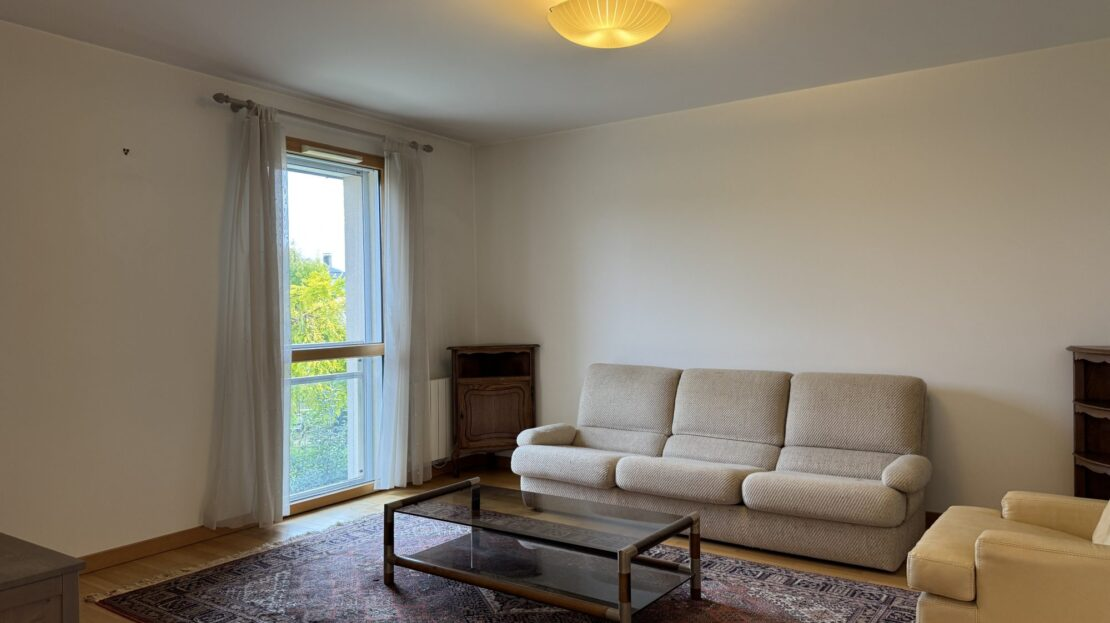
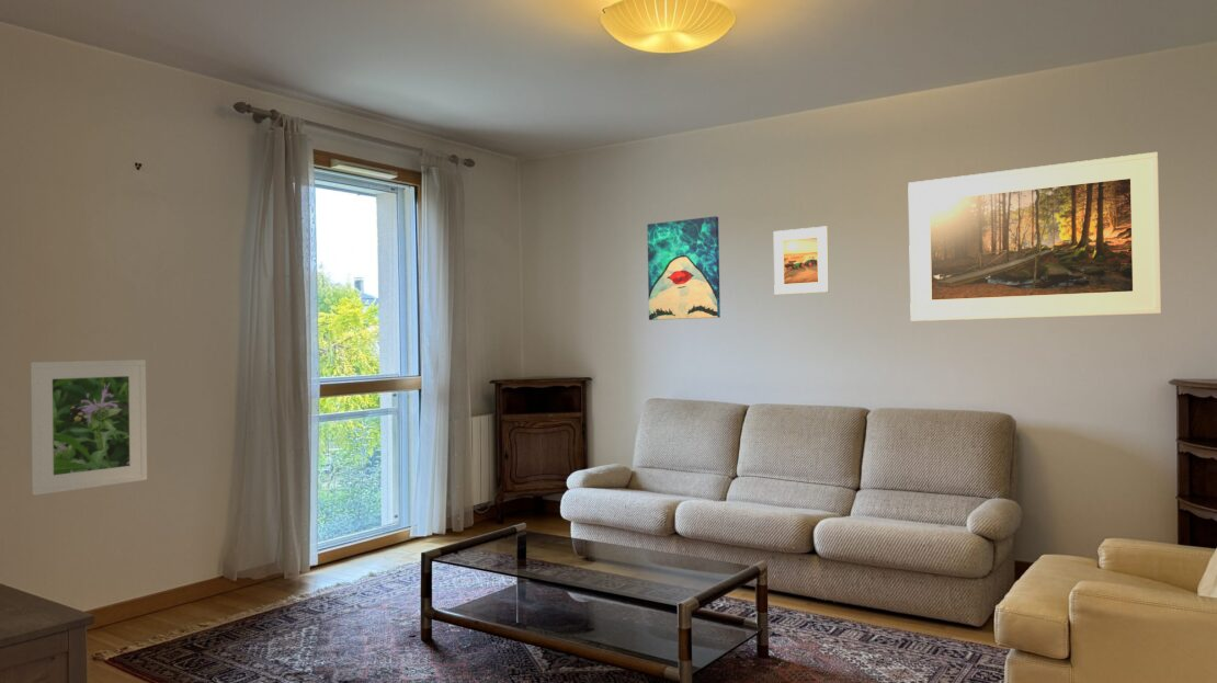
+ wall art (682, 269)
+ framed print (800, 261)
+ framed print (91, 423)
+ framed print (1024, 242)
